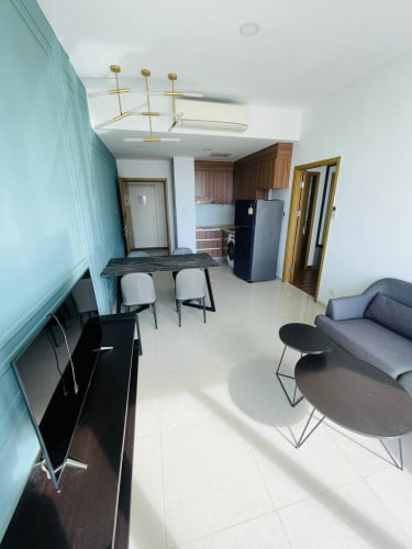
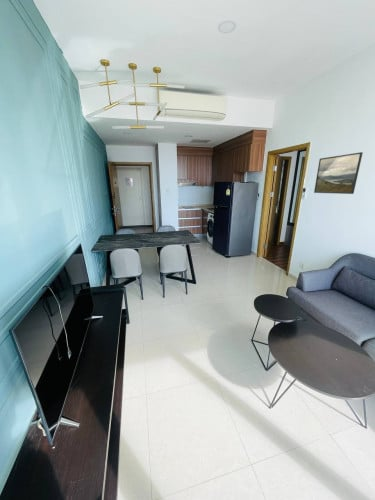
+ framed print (335, 175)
